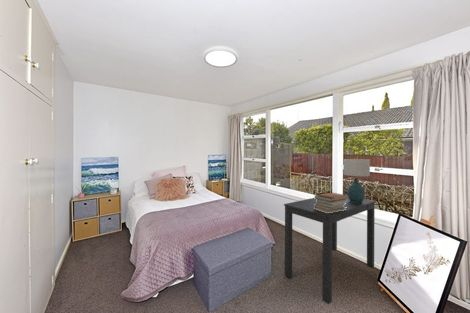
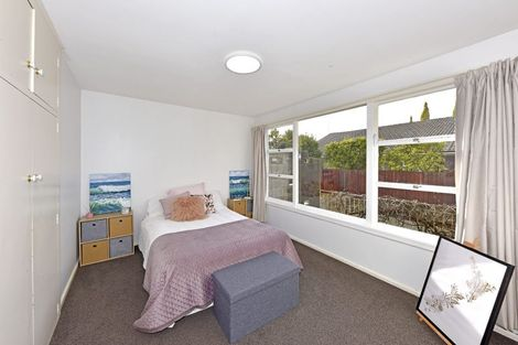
- desk (331, 236)
- table lamp (356, 179)
- book stack (331, 202)
